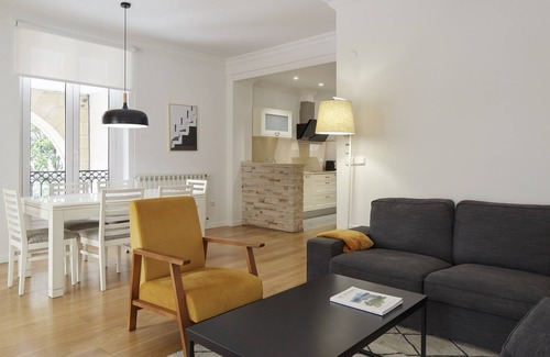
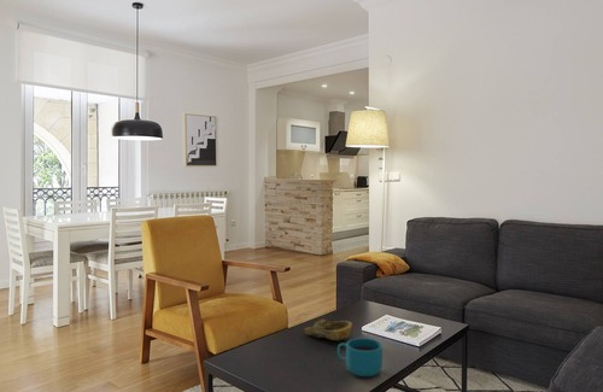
+ decorative bowl (327, 328)
+ cup (358, 356)
